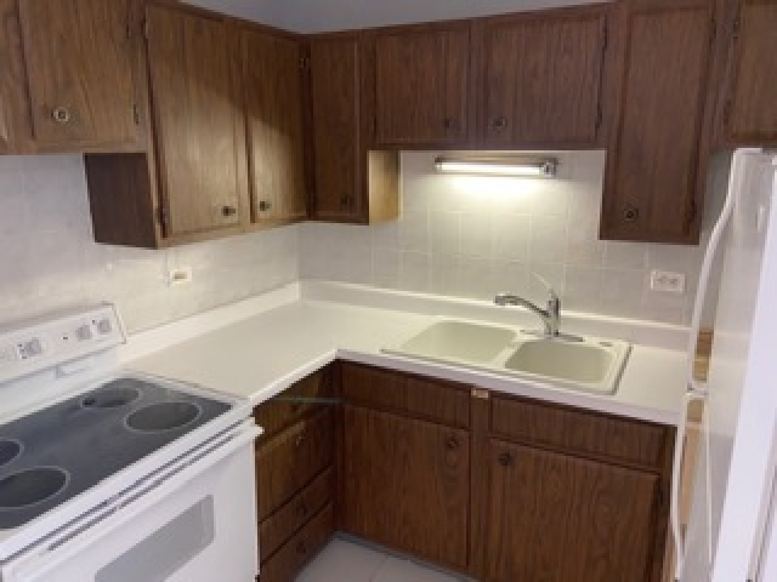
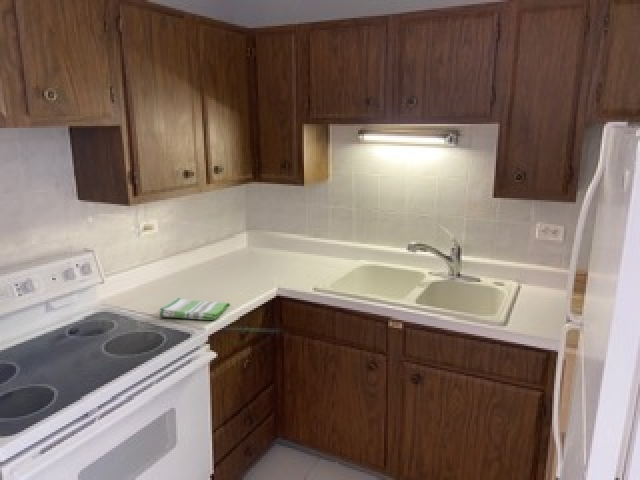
+ dish towel (195, 307)
